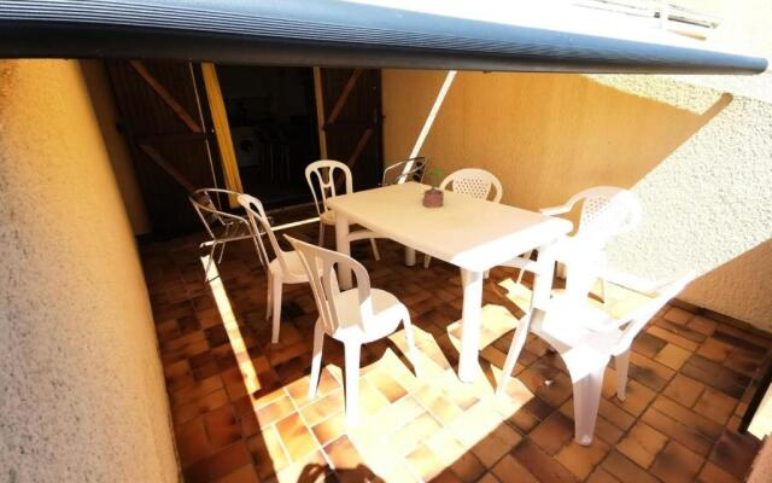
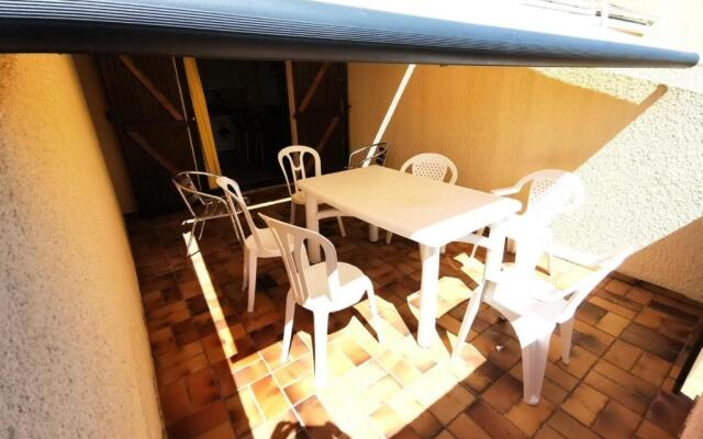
- potted plant (434, 187)
